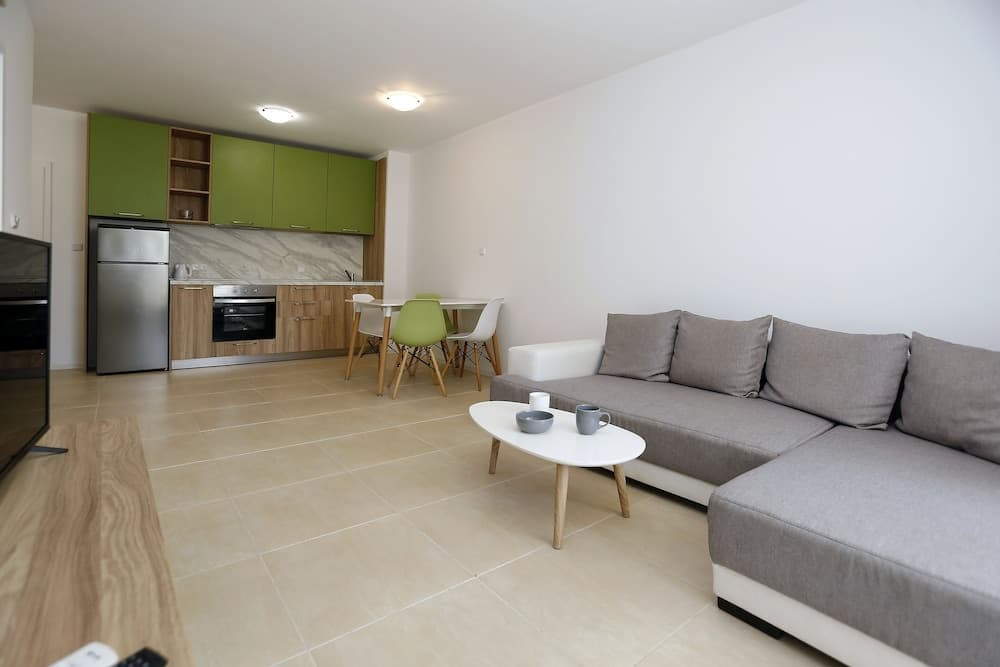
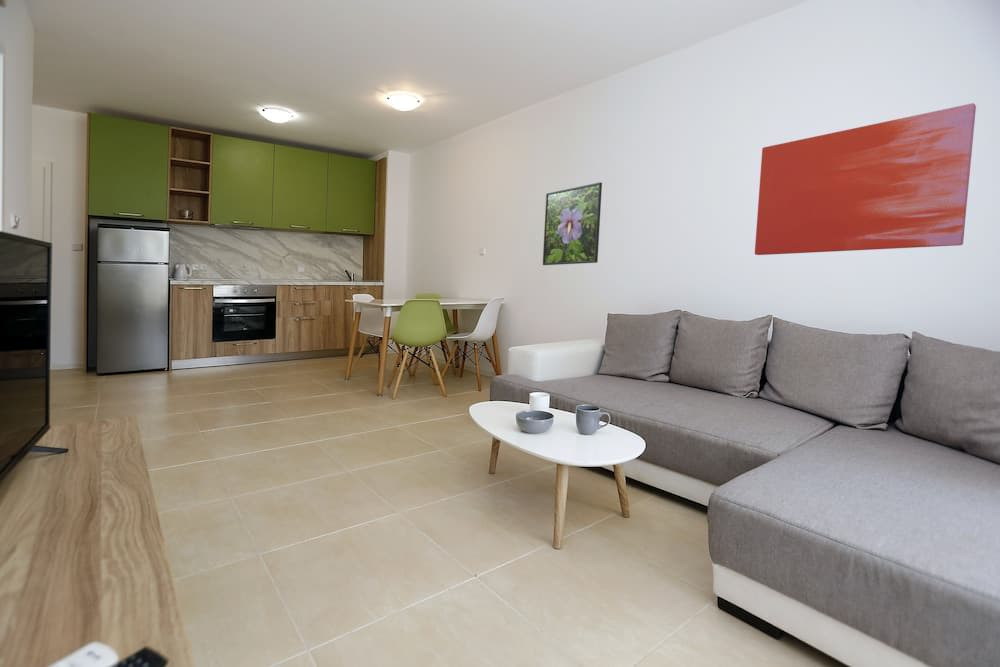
+ wall art (850, 190)
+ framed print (570, 226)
